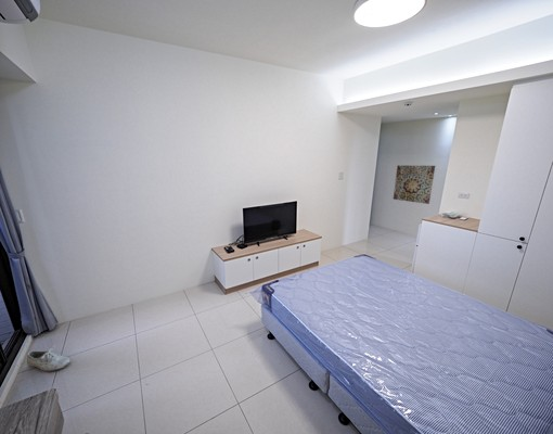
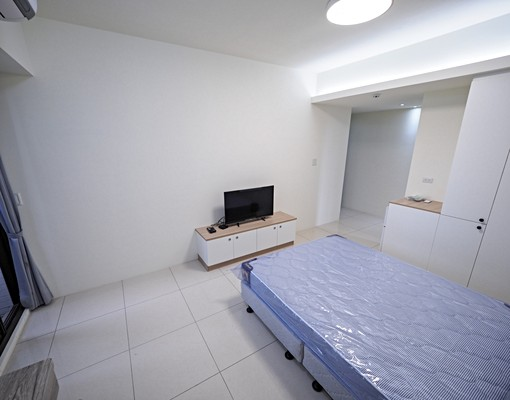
- shoe (48, 357)
- wall art (412, 183)
